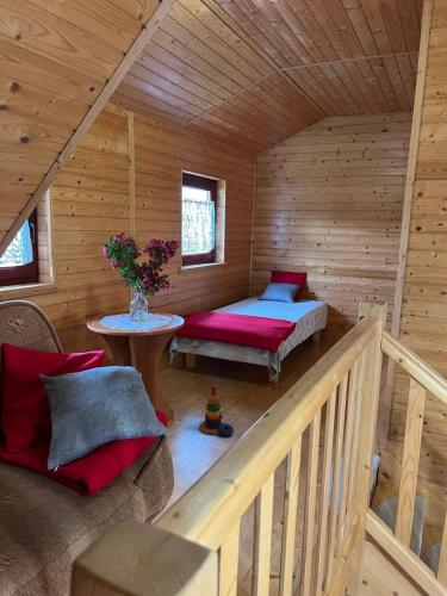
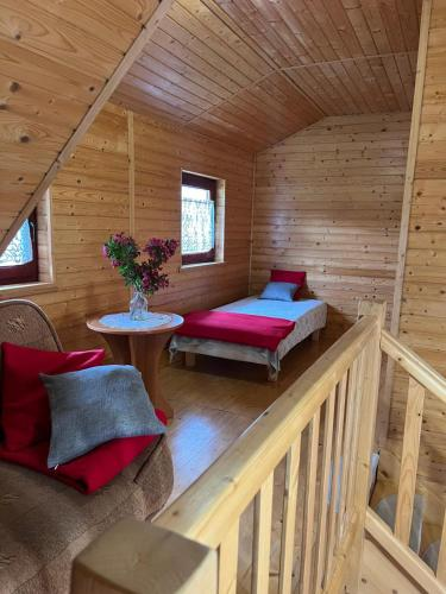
- stacking toy (216, 406)
